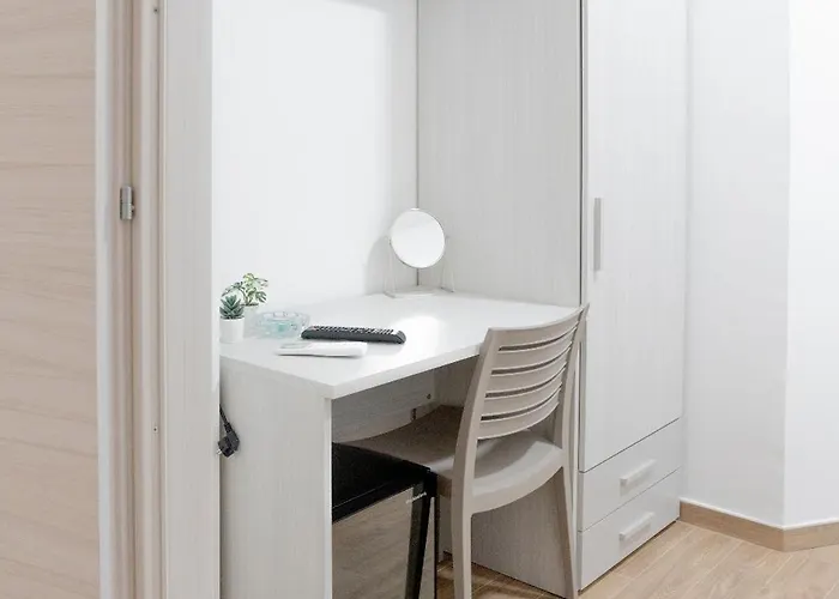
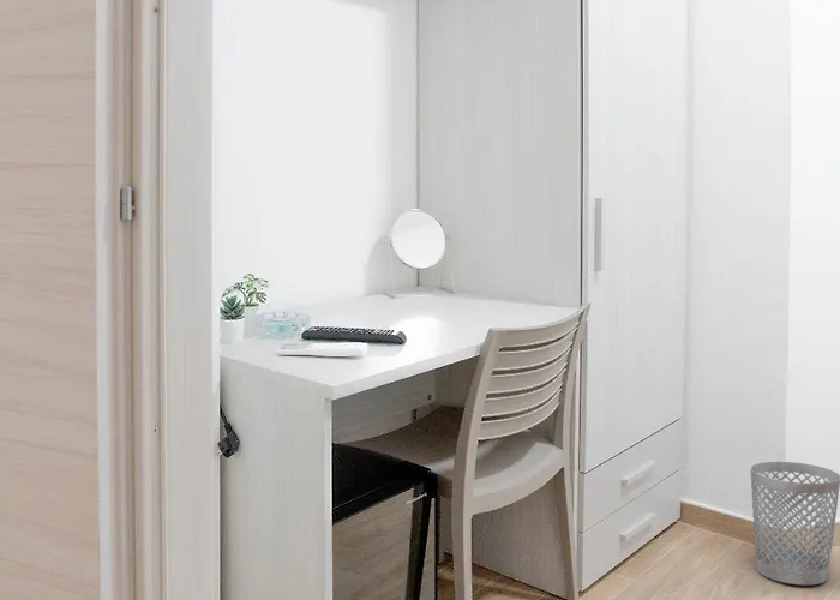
+ wastebasket (792, 522)
